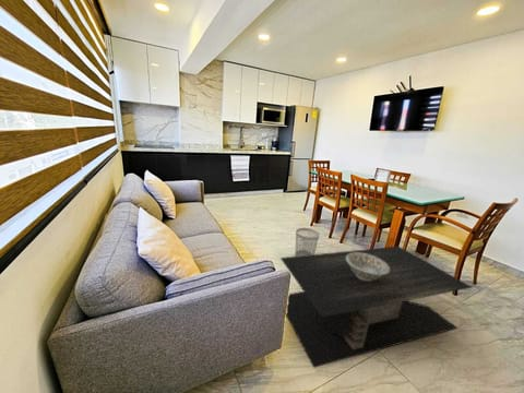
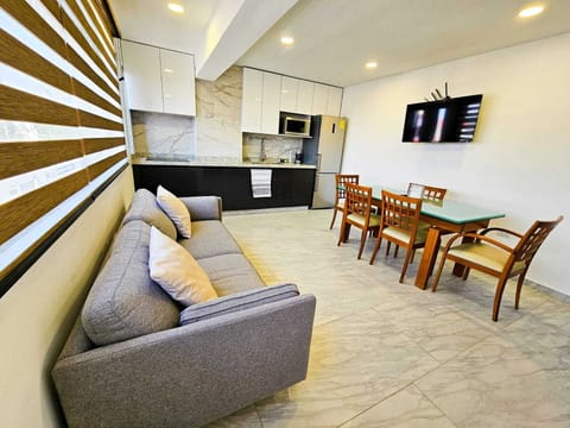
- coffee table (366, 291)
- wastebasket (306, 245)
- decorative bowl (366, 269)
